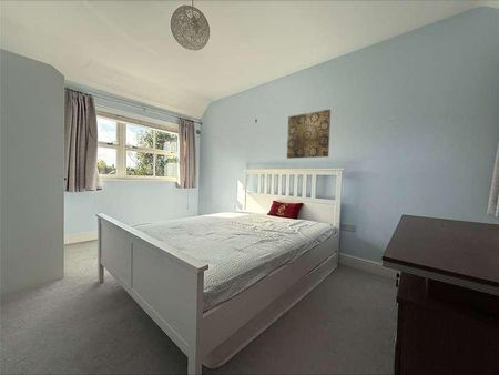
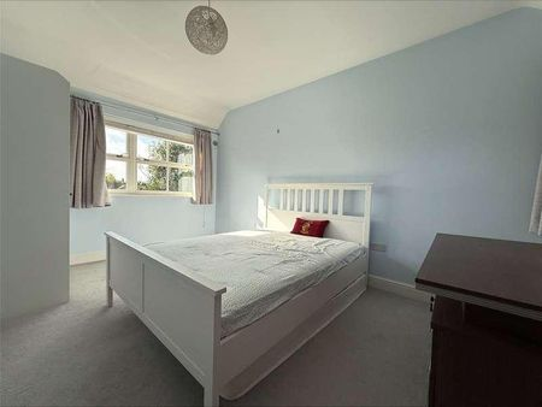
- wall art (307, 135)
